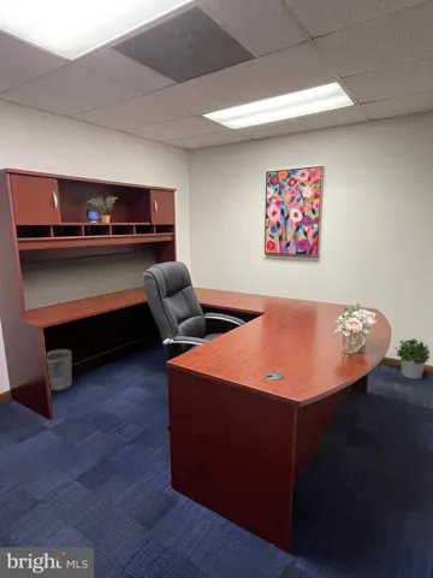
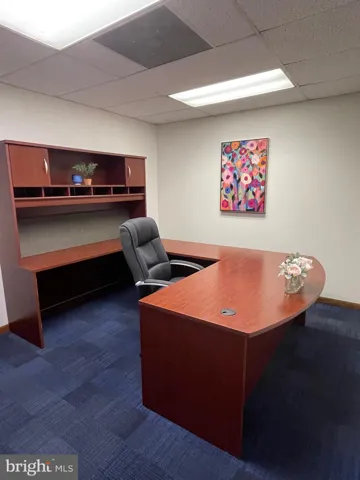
- potted plant (411, 358)
- wastebasket (59, 370)
